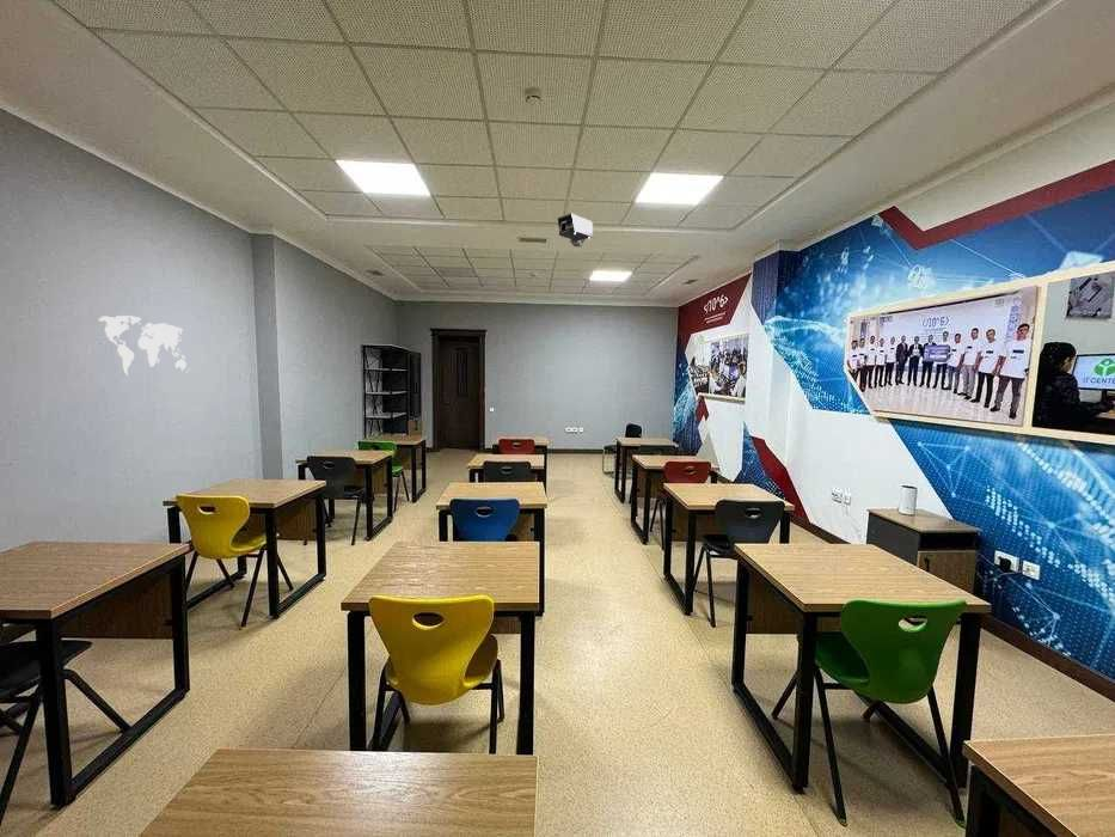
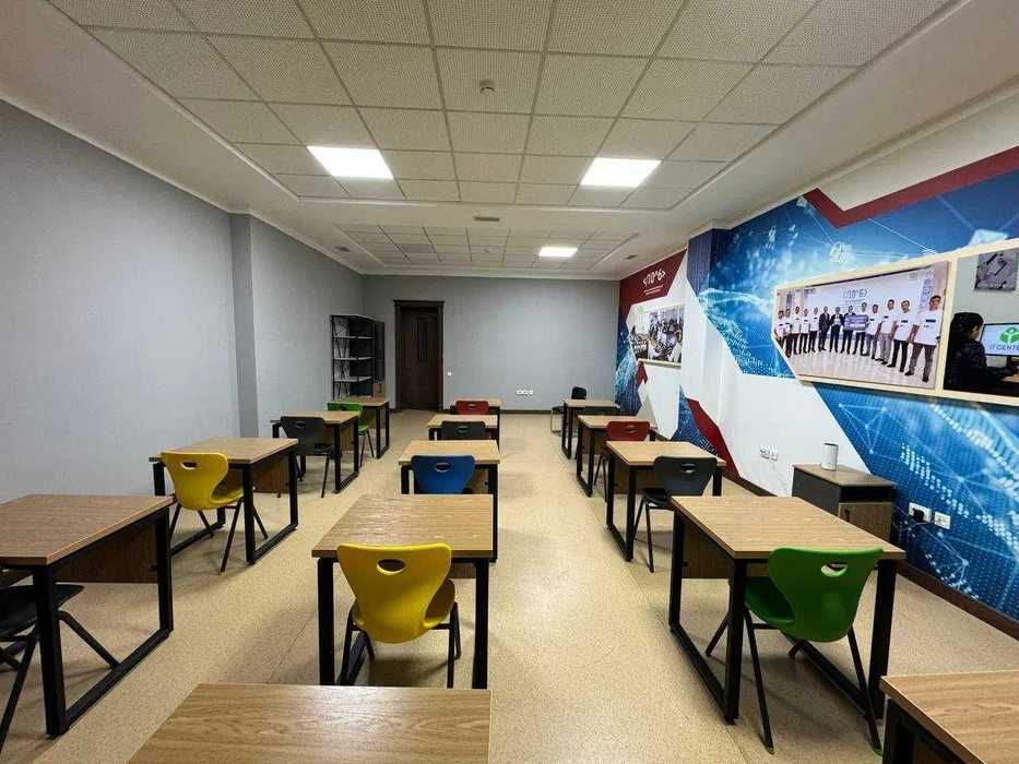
- world map (149, 347)
- projector (575, 231)
